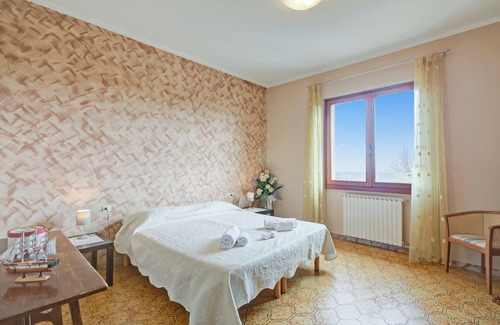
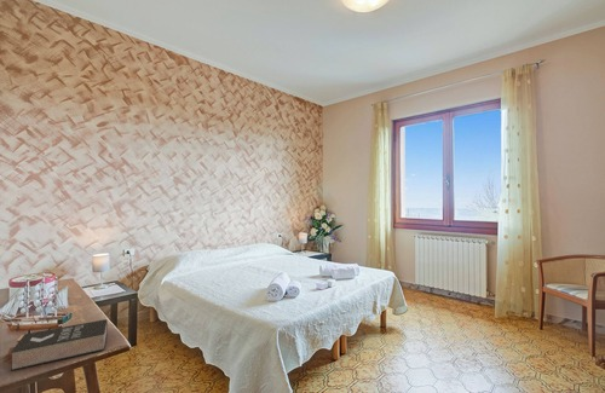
+ book (64, 341)
